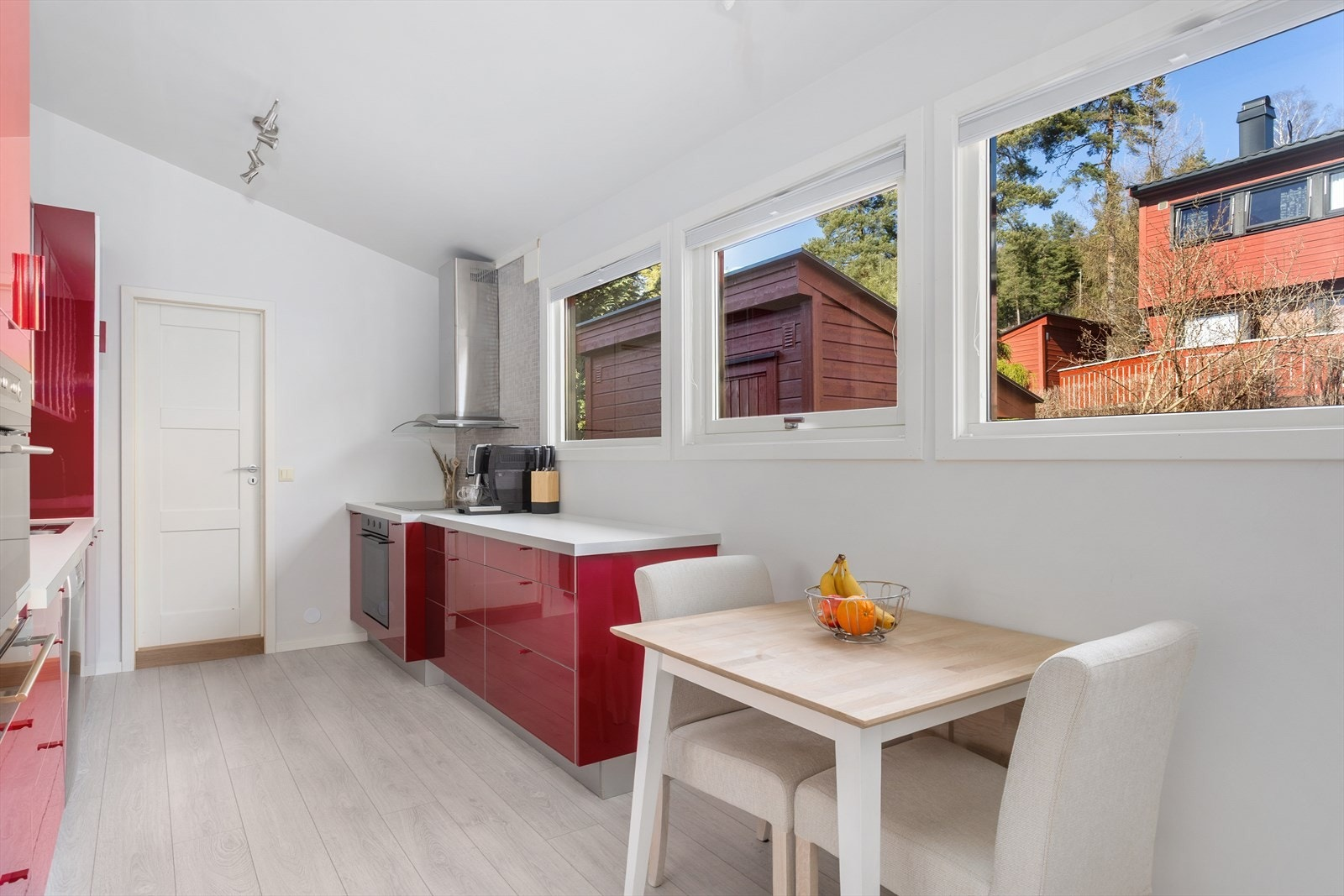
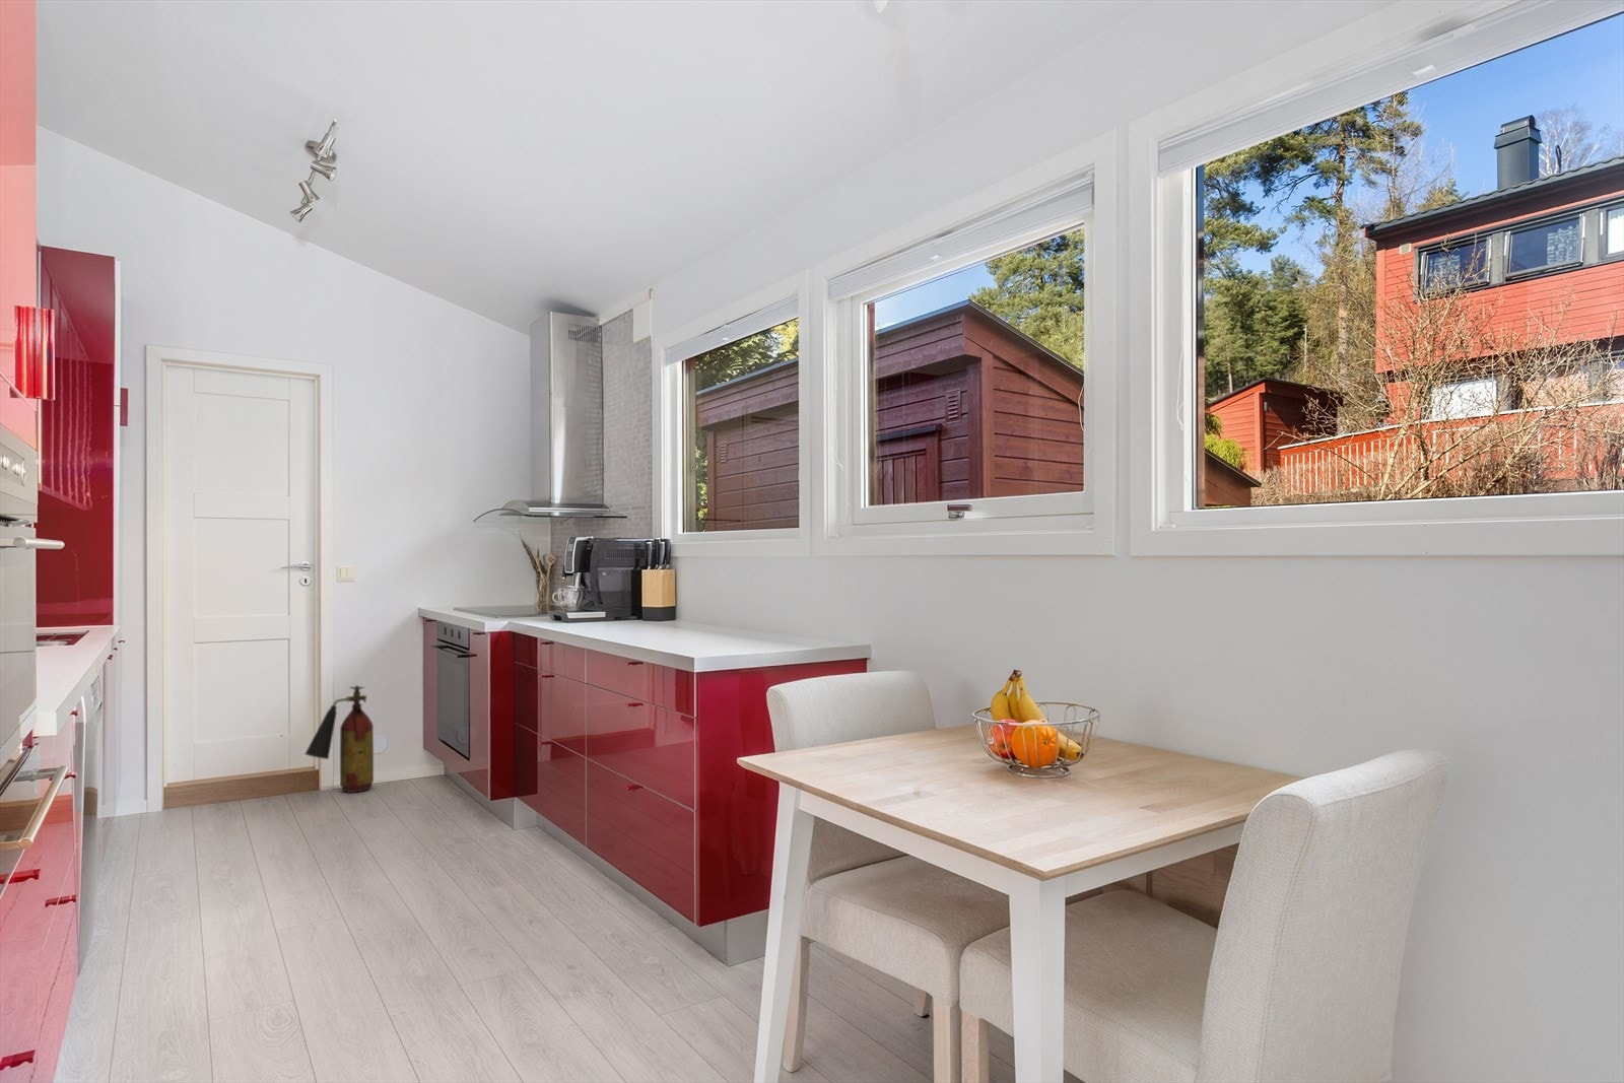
+ fire extinguisher (340, 739)
